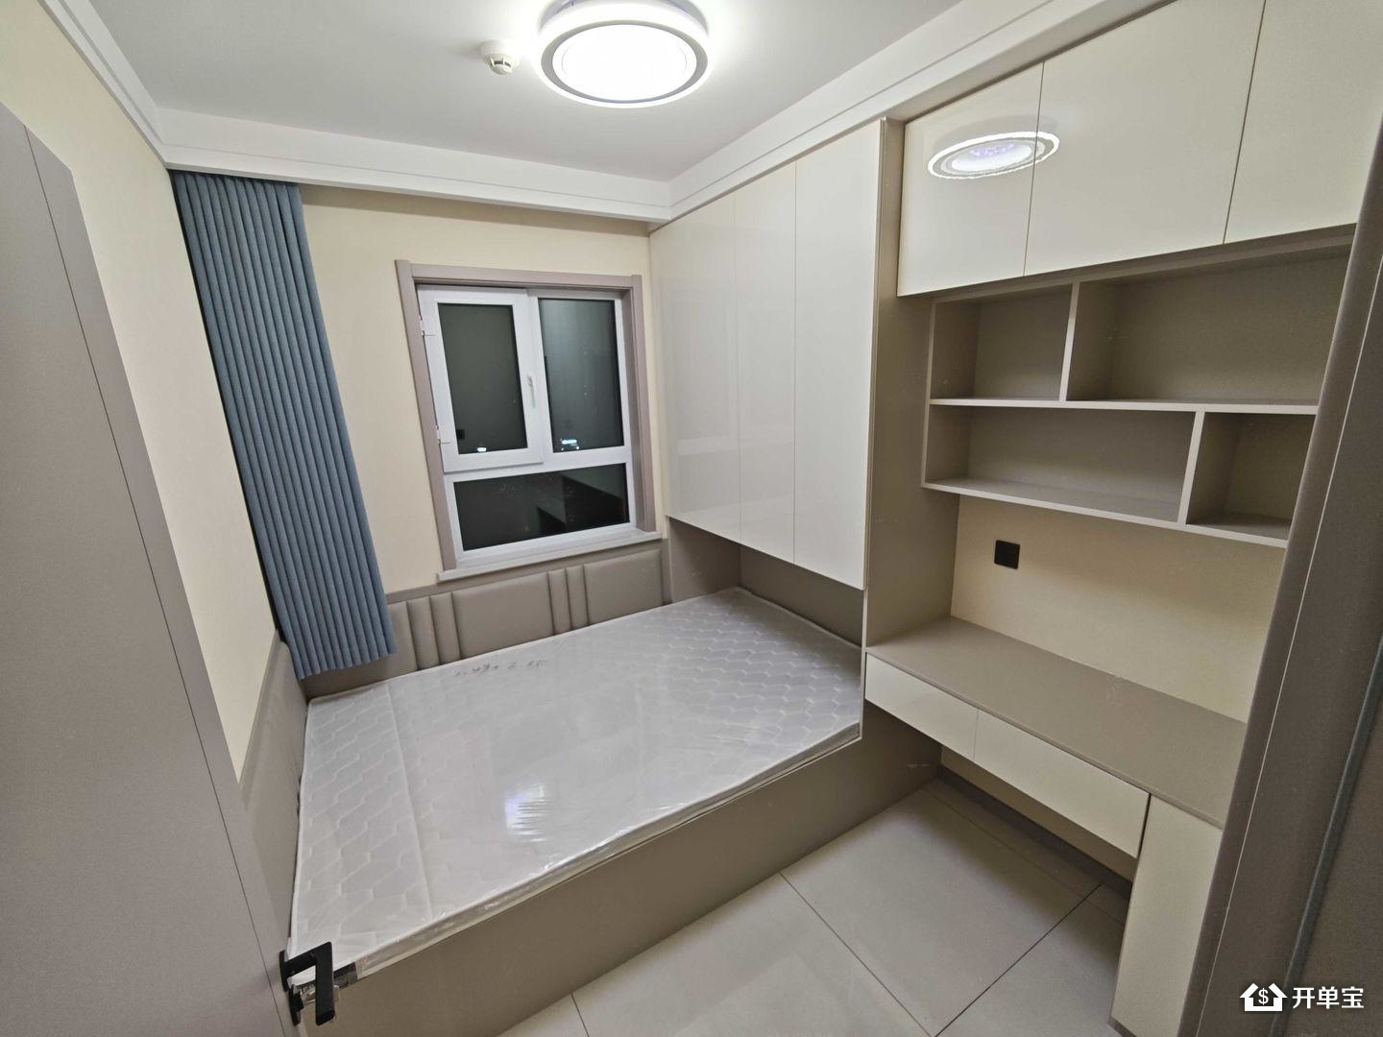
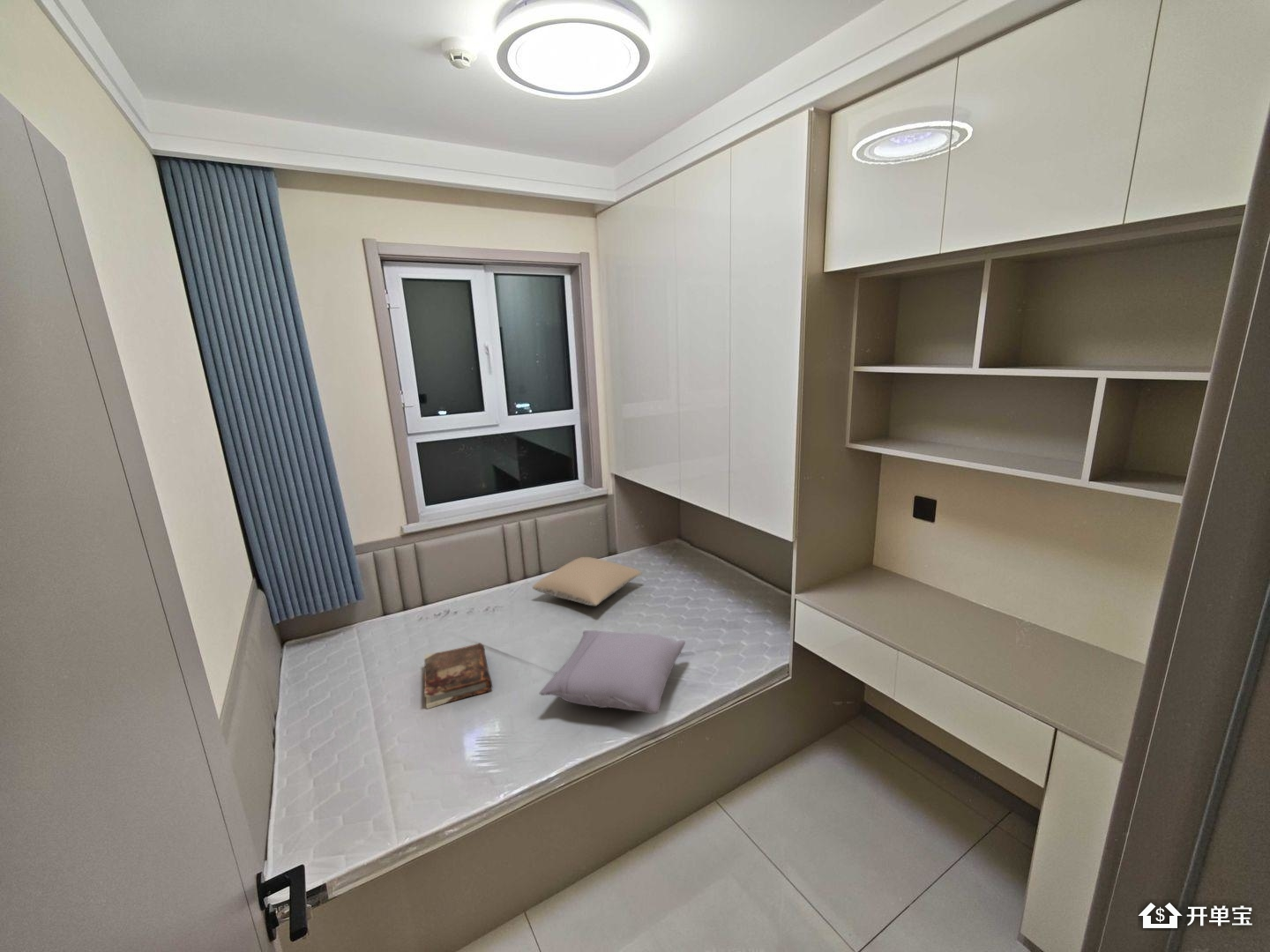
+ pillow (588, 579)
+ book (457, 672)
+ pillow (616, 666)
